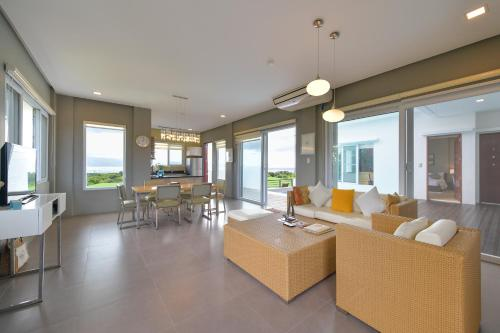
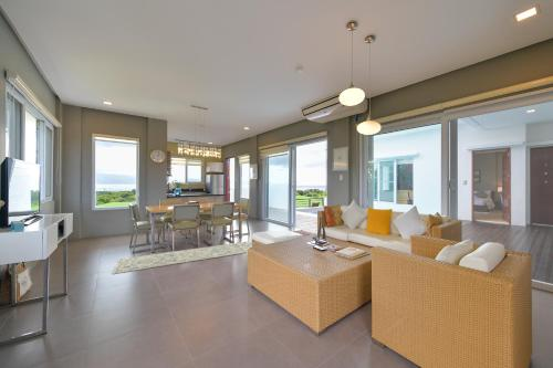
+ rug (196, 253)
